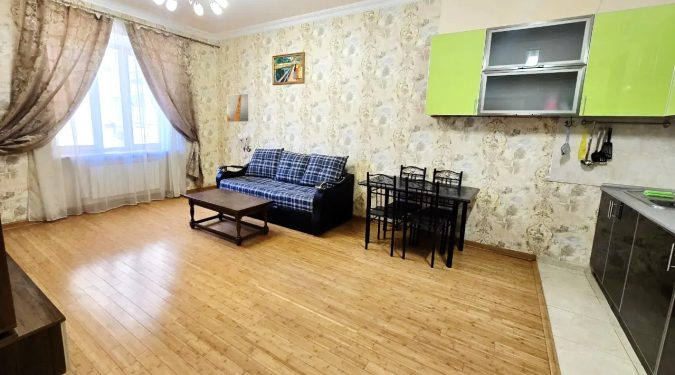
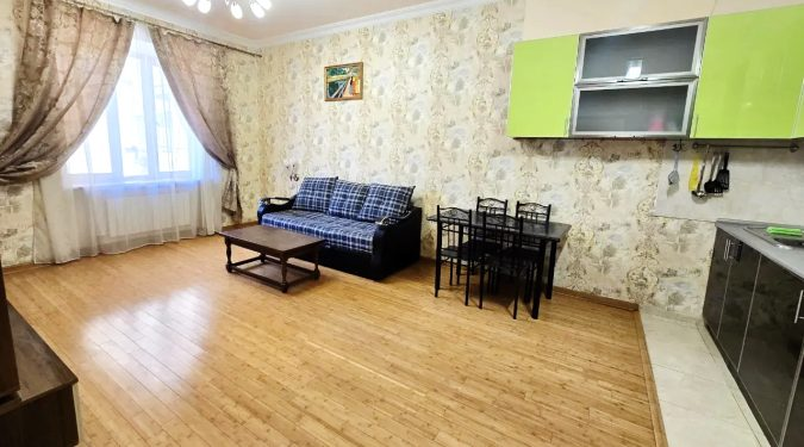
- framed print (238, 108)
